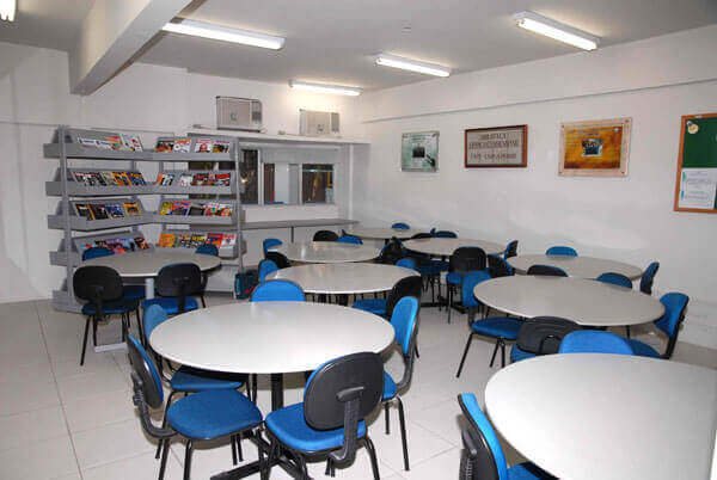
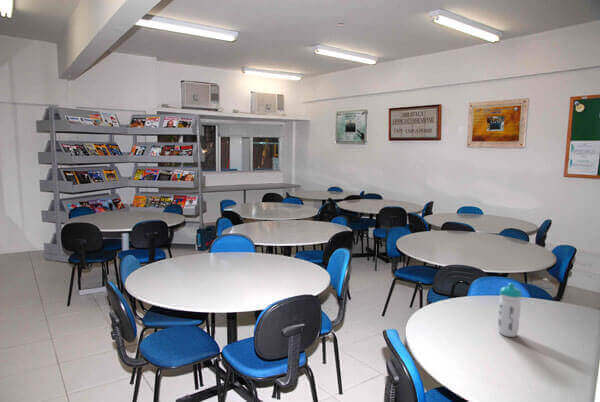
+ water bottle (509, 308)
